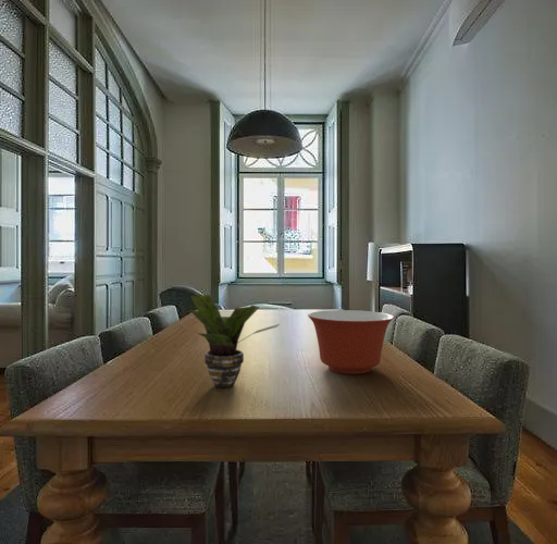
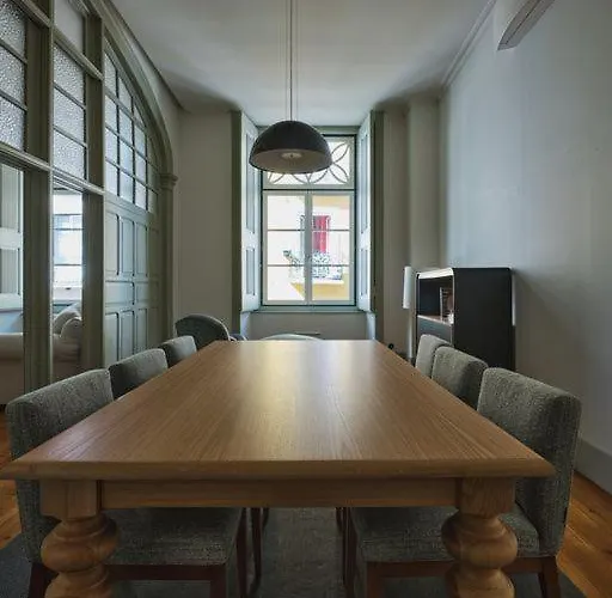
- mixing bowl (349, 342)
- potted plant (222, 342)
